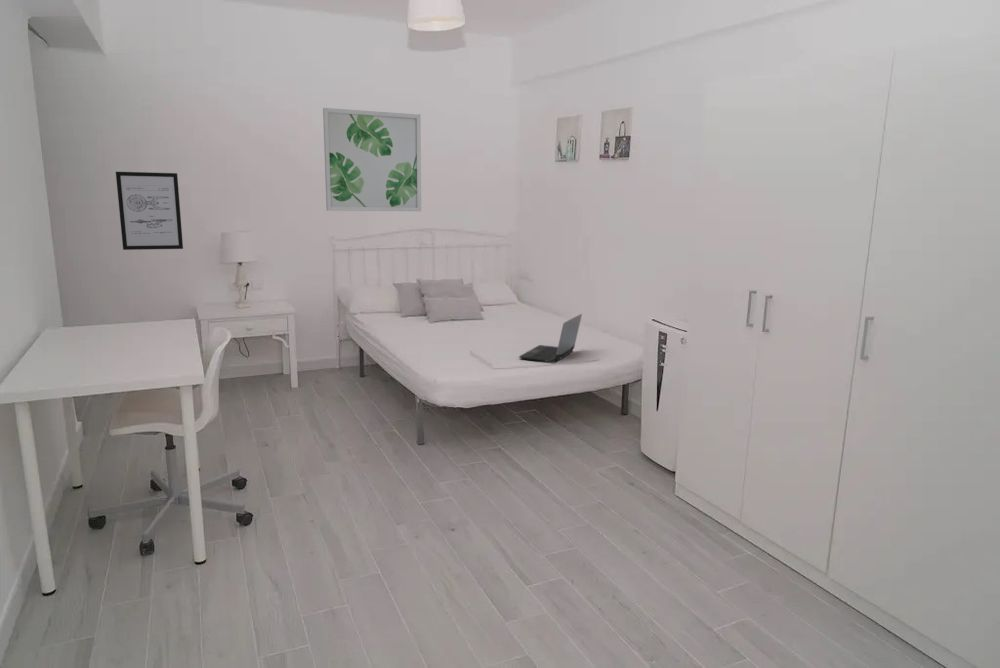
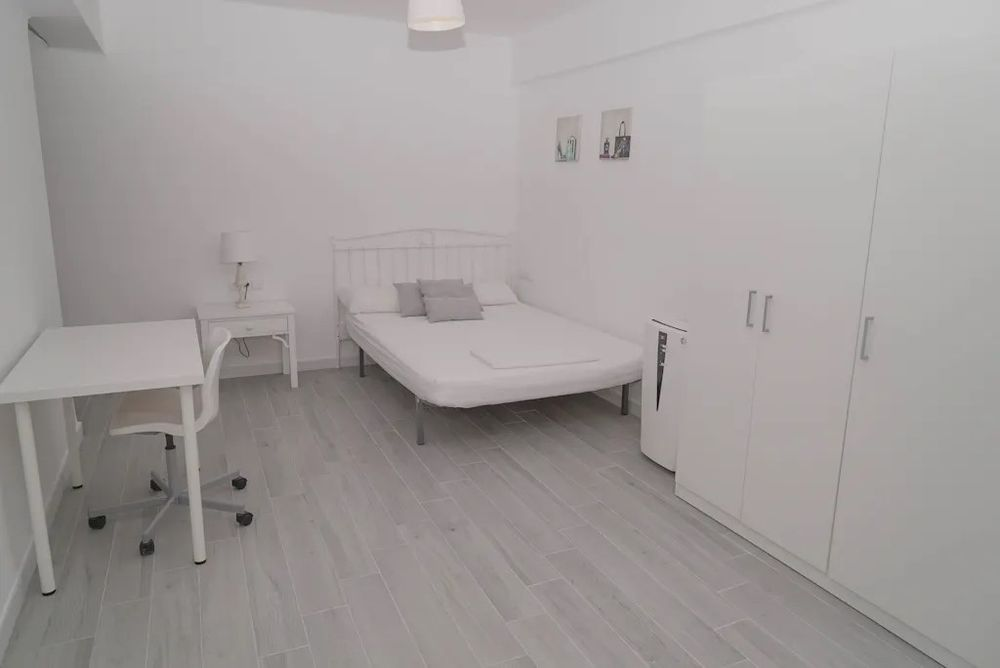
- wall art (374, 161)
- wall art (150, 211)
- laptop computer (560, 336)
